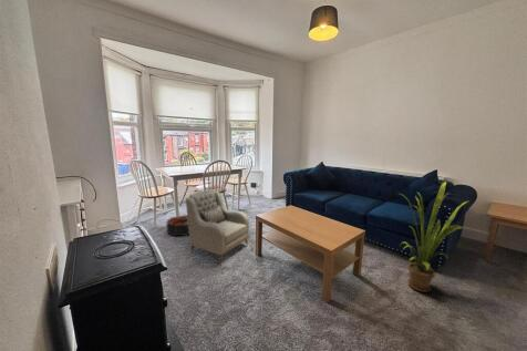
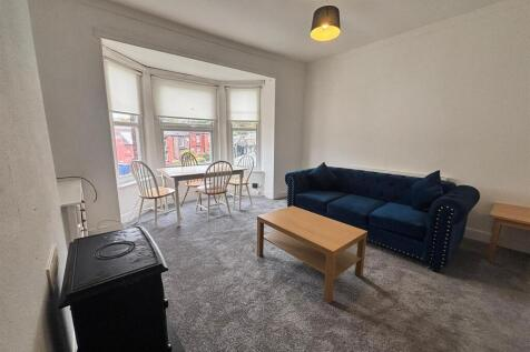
- house plant (424, 235)
- basket (183, 224)
- armchair (218, 213)
